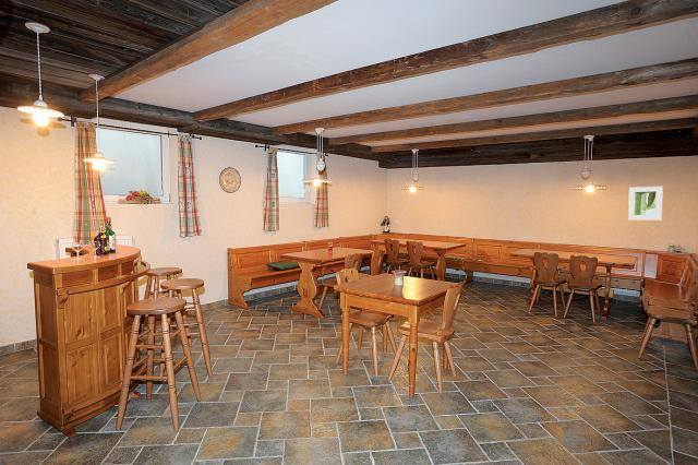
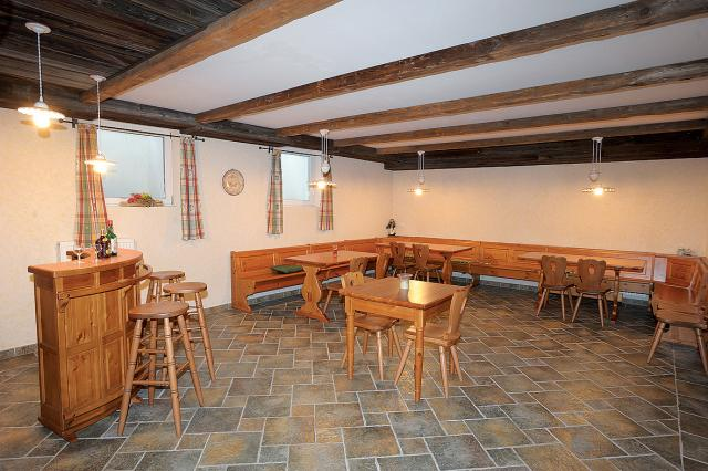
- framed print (645, 203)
